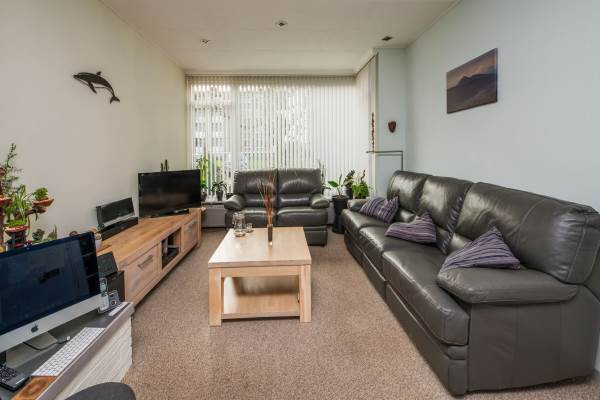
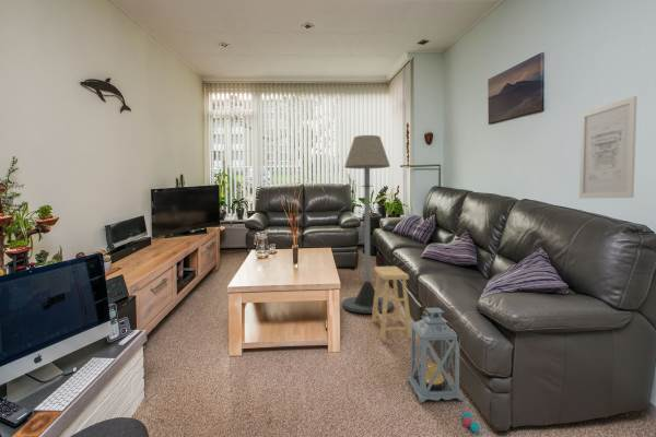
+ wall art (605, 152)
+ ball (469, 422)
+ lantern (433, 350)
+ footstool (390, 299)
+ floor lamp (366, 222)
